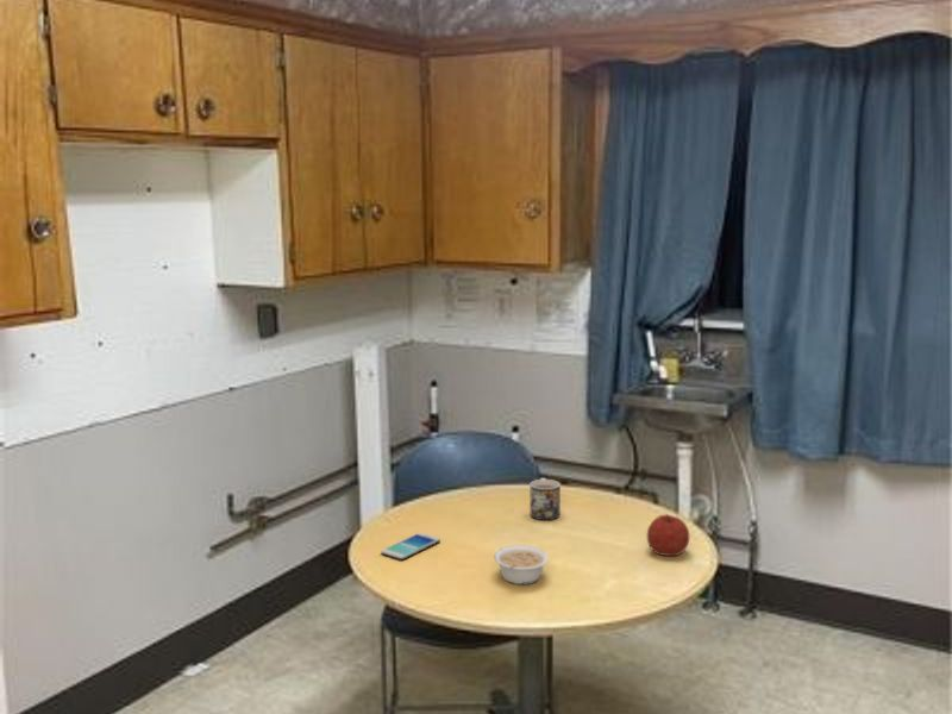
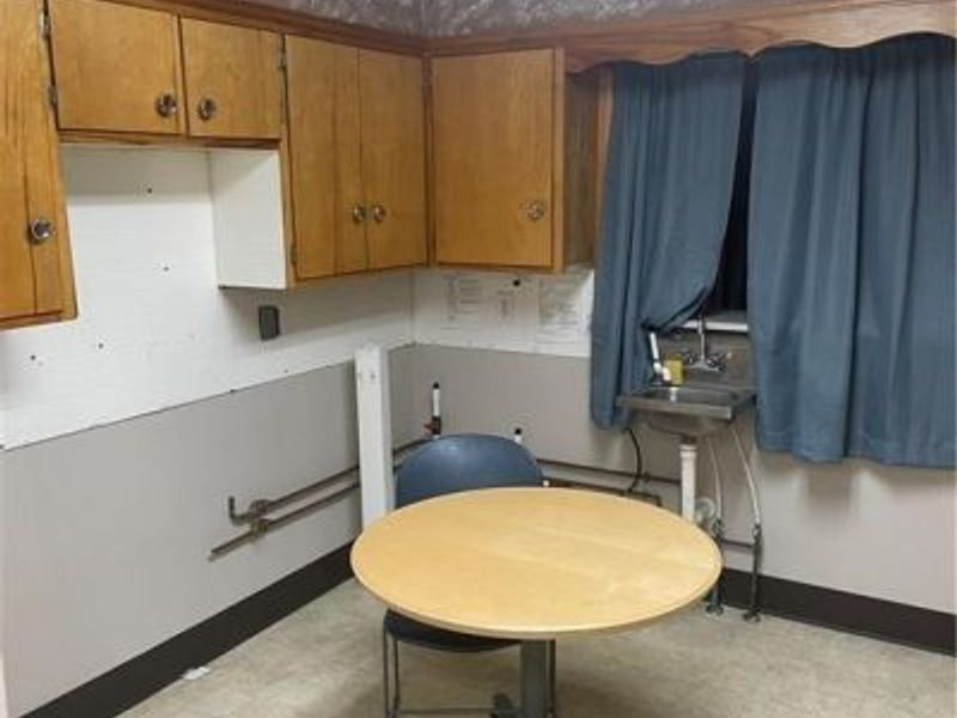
- legume (521, 565)
- smartphone (411, 545)
- mug (546, 496)
- fruit (666, 532)
